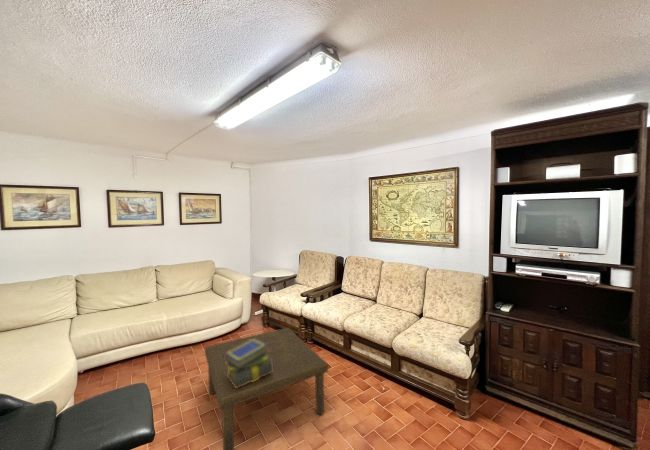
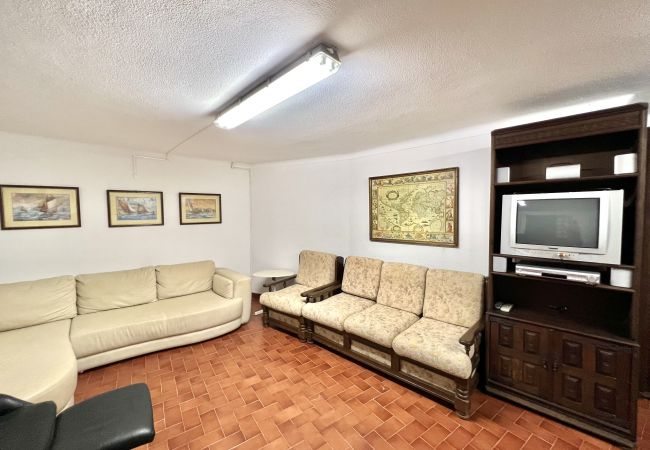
- coffee table (263, 378)
- stack of books (248, 361)
